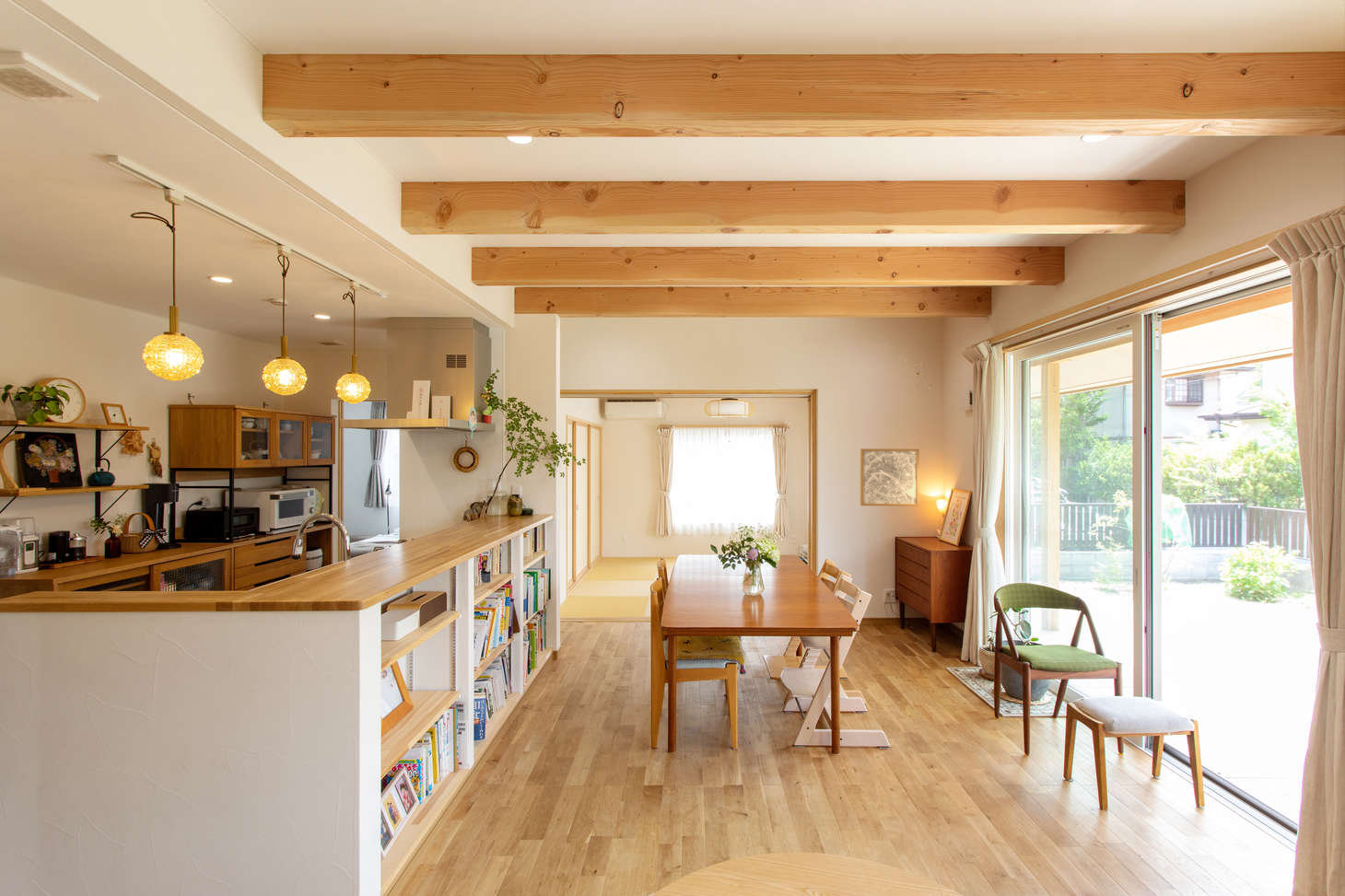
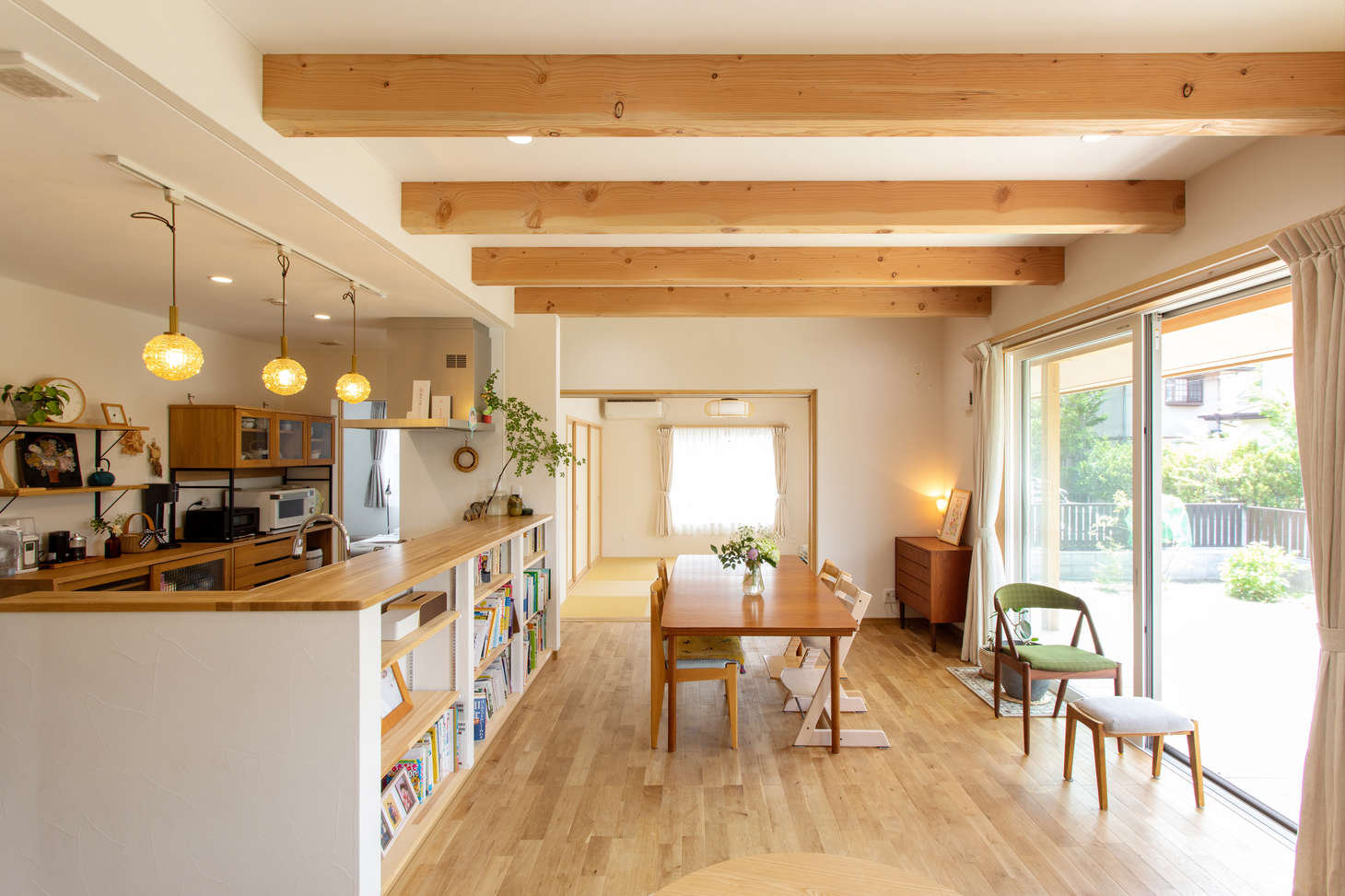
- wall art (889, 477)
